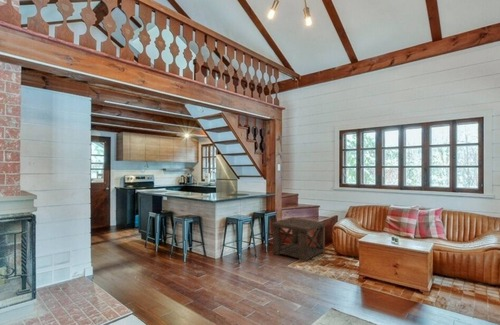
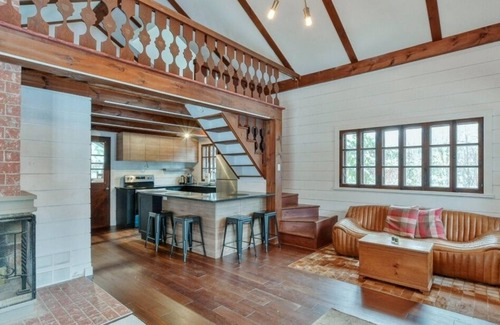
- side table (299, 238)
